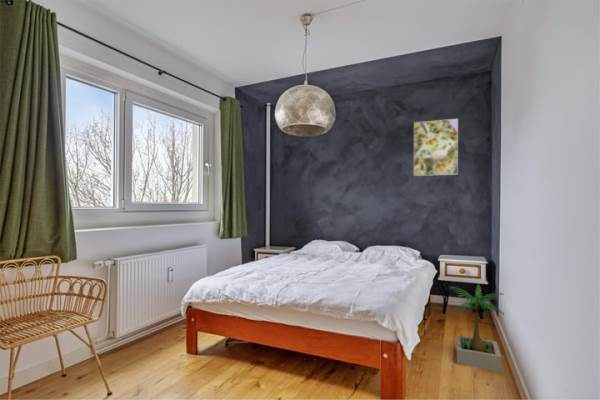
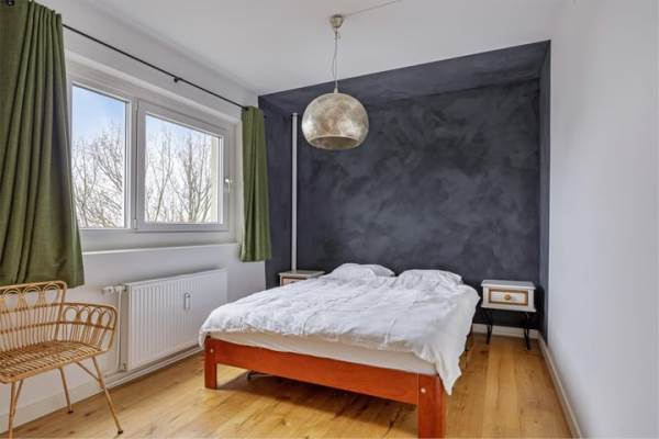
- potted plant (475, 324)
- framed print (435, 148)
